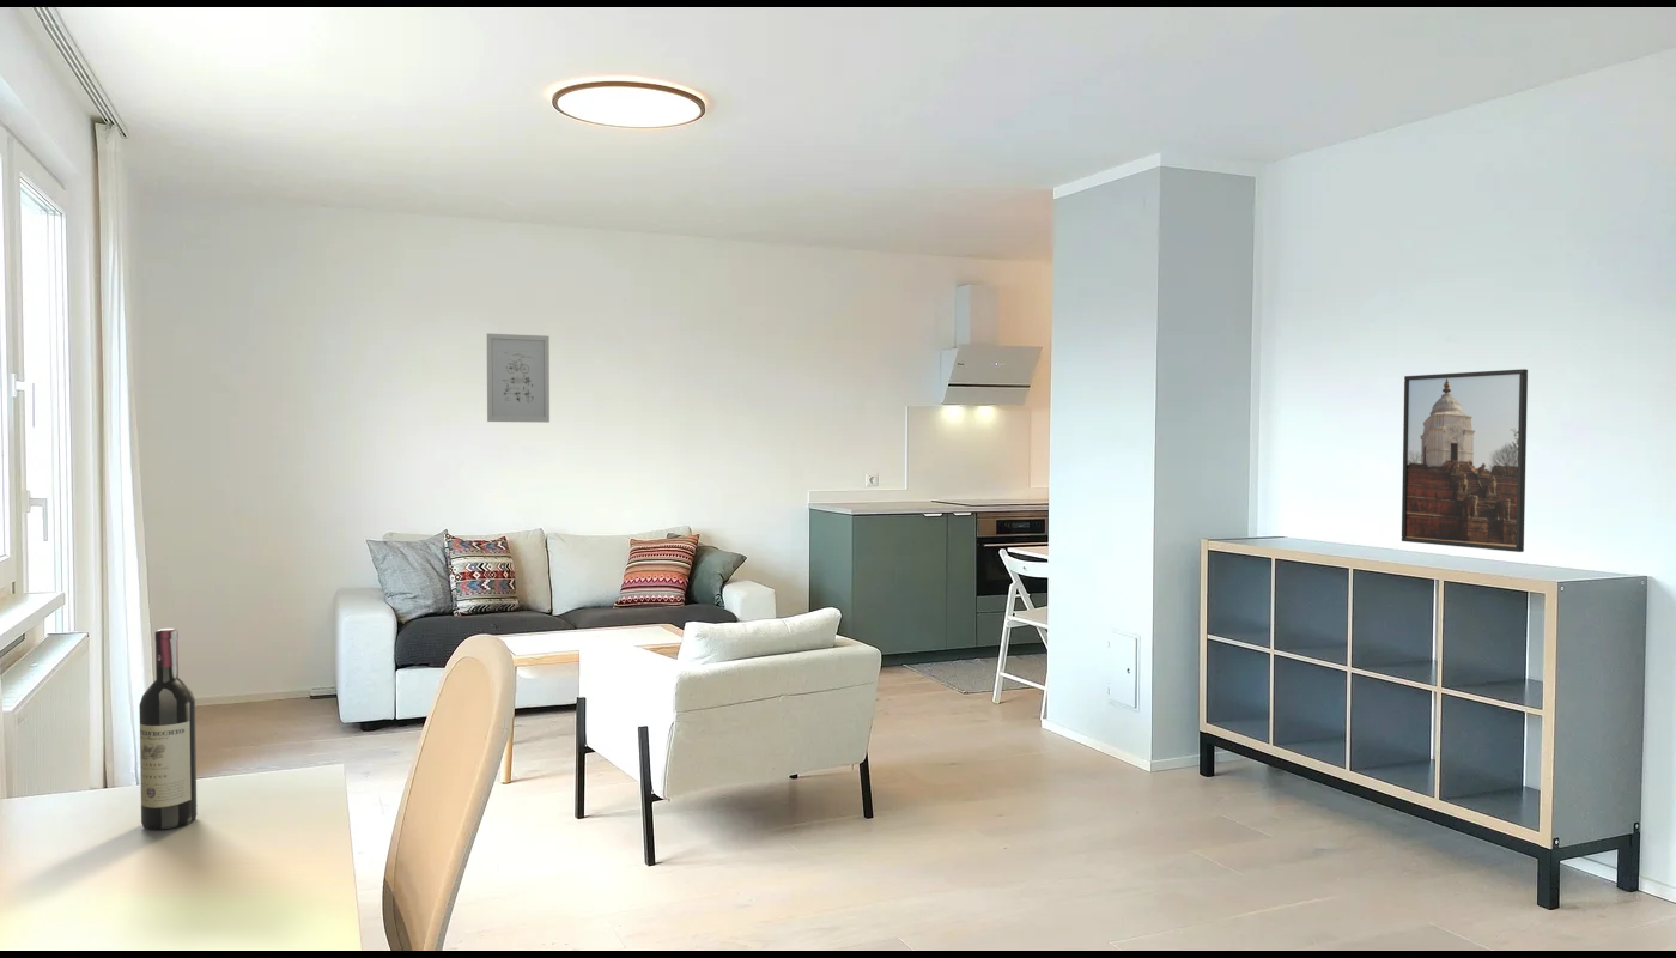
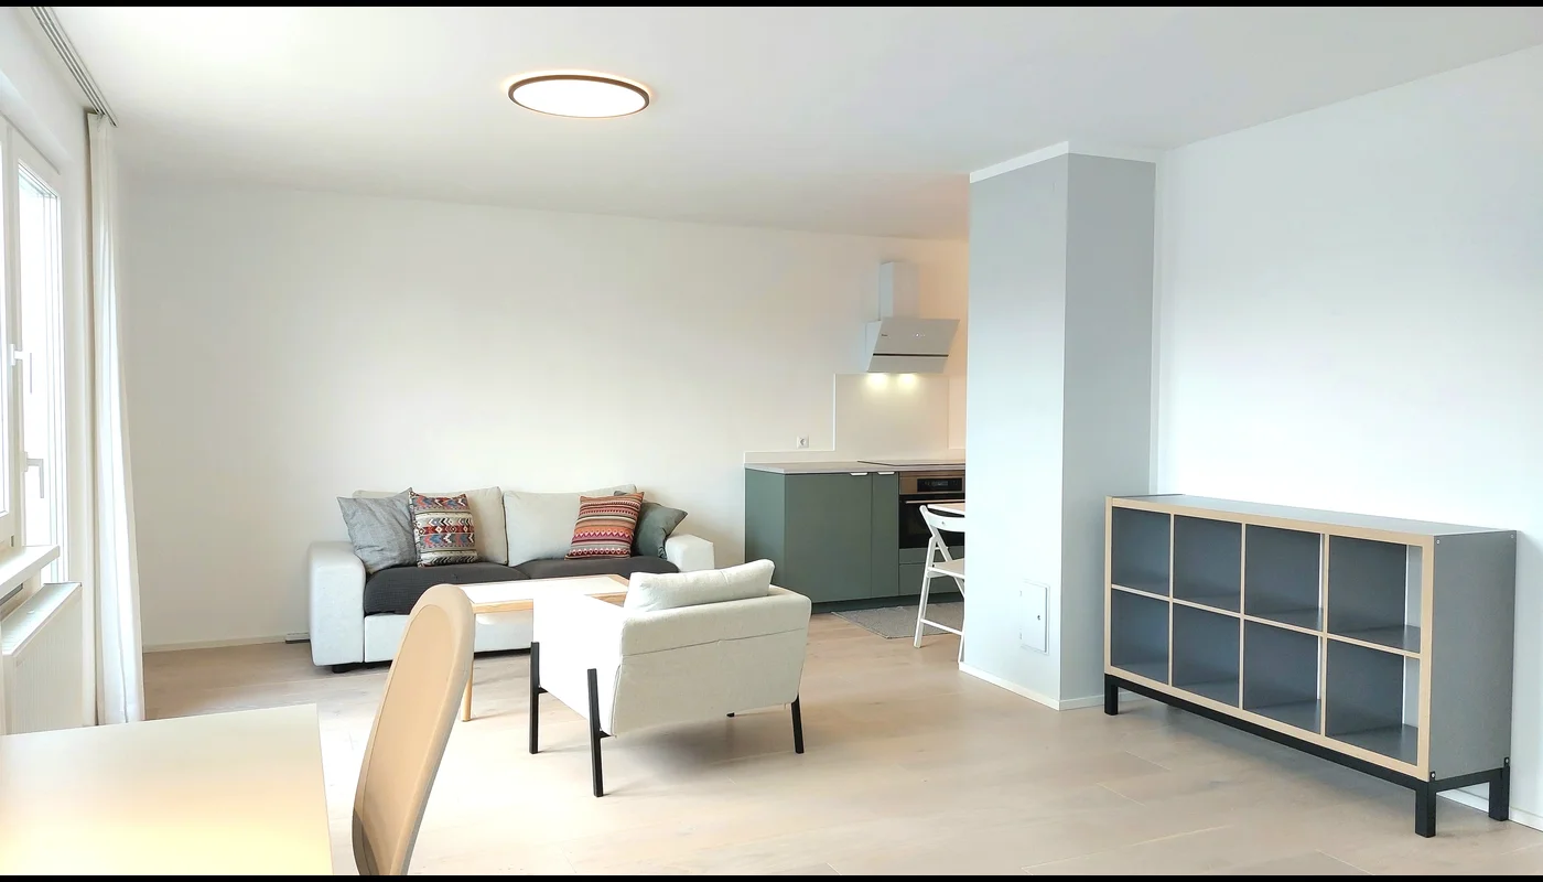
- wine bottle (168, 726)
- wall art (518, 378)
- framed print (1461, 460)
